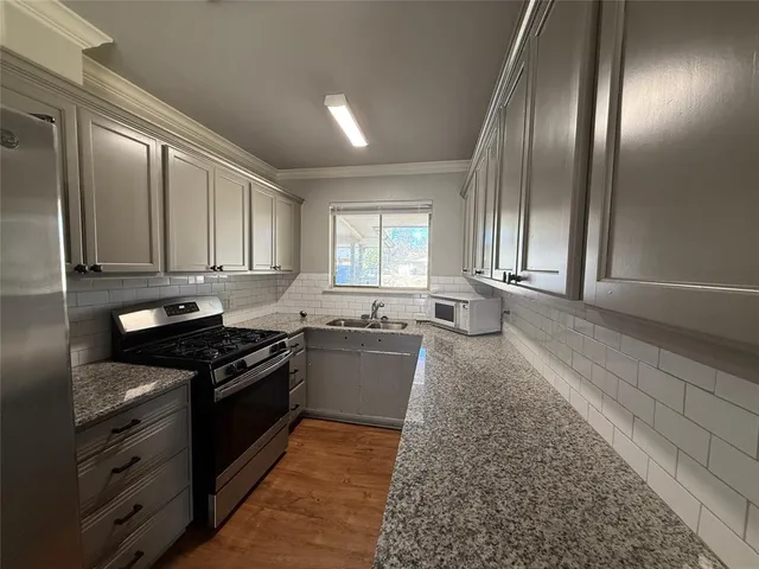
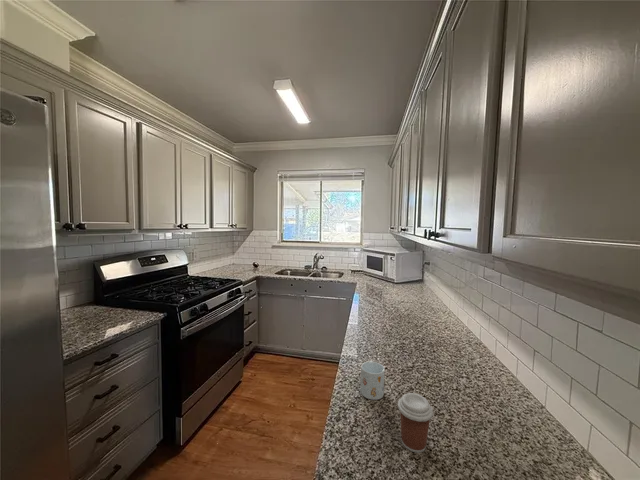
+ mug (371, 376)
+ coffee cup (414, 421)
